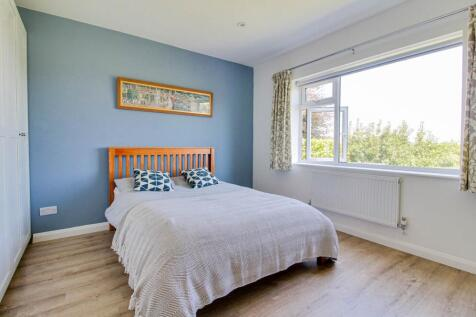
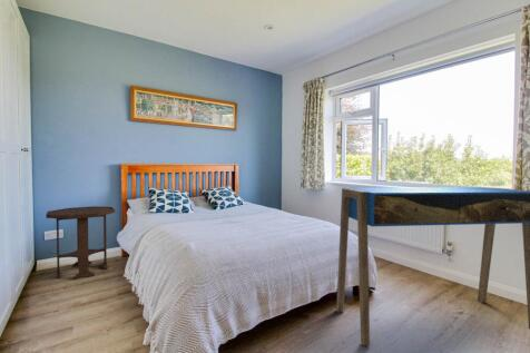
+ side table (82, 241)
+ console table (432, 224)
